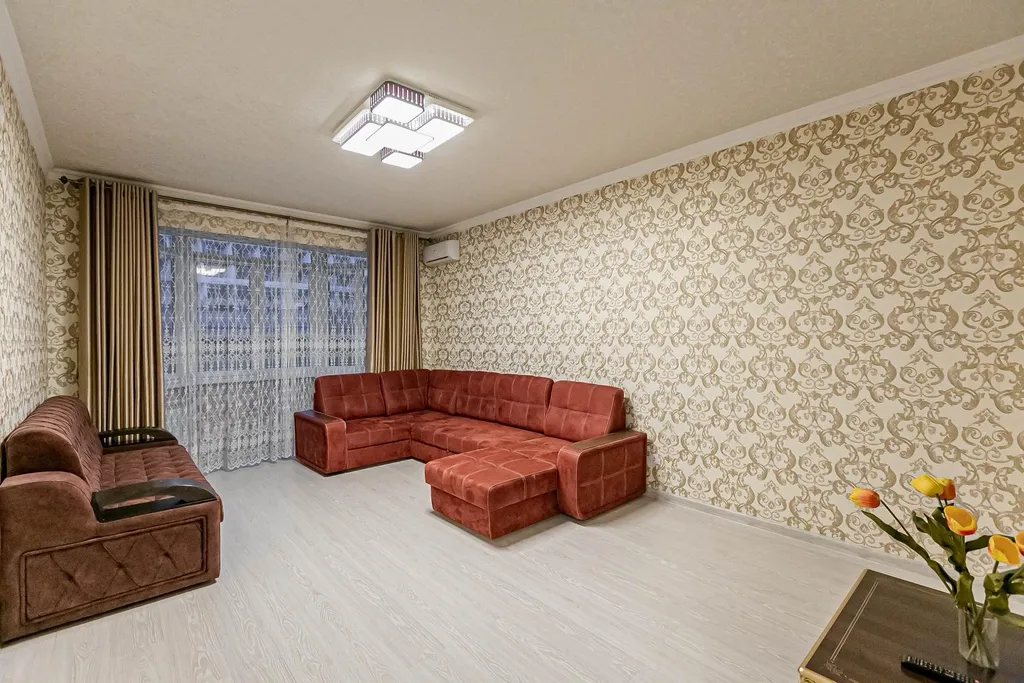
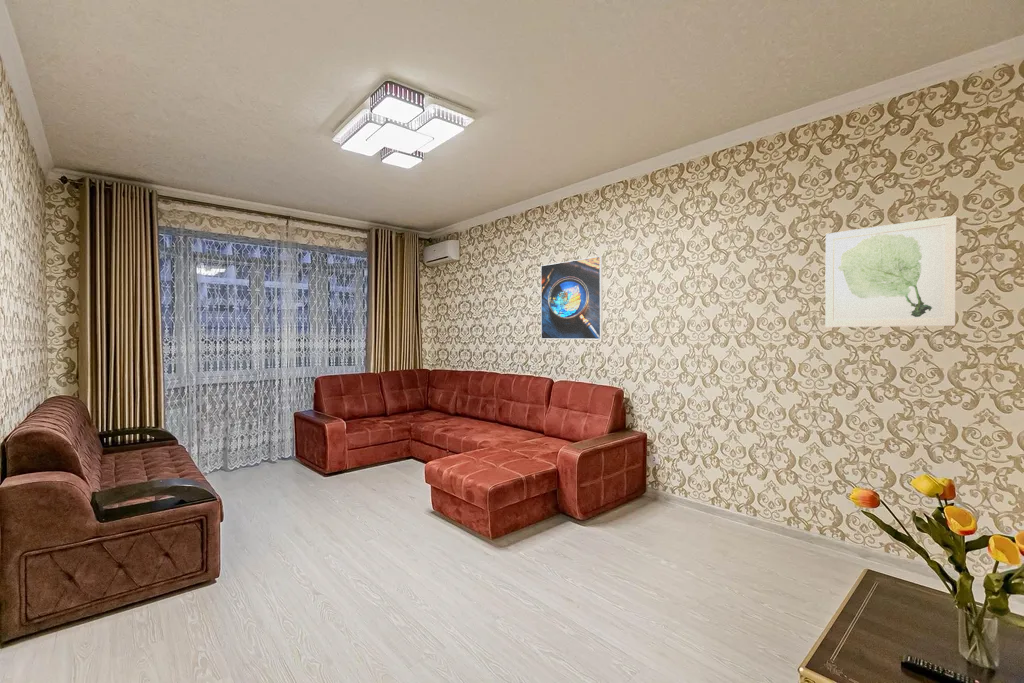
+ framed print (569, 300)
+ wall art (885, 276)
